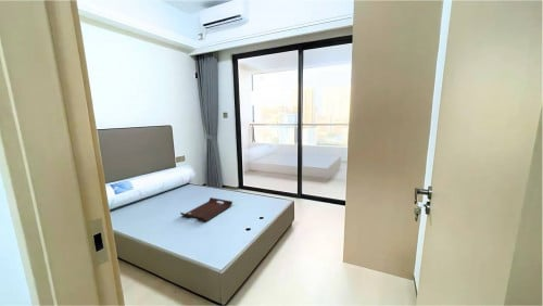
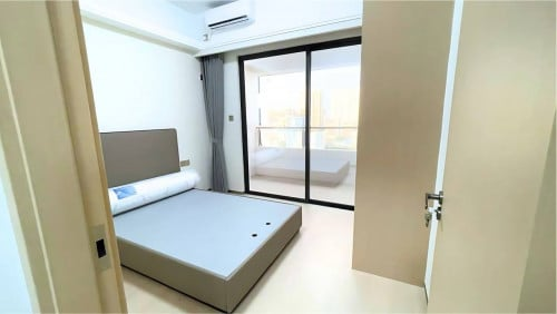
- serving tray (207, 208)
